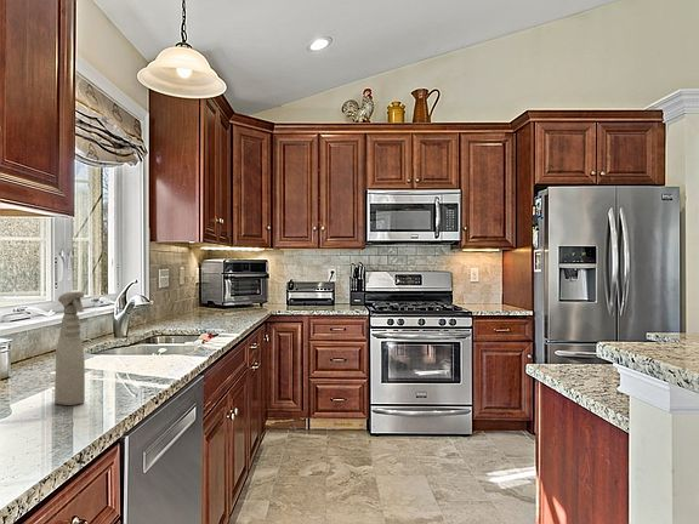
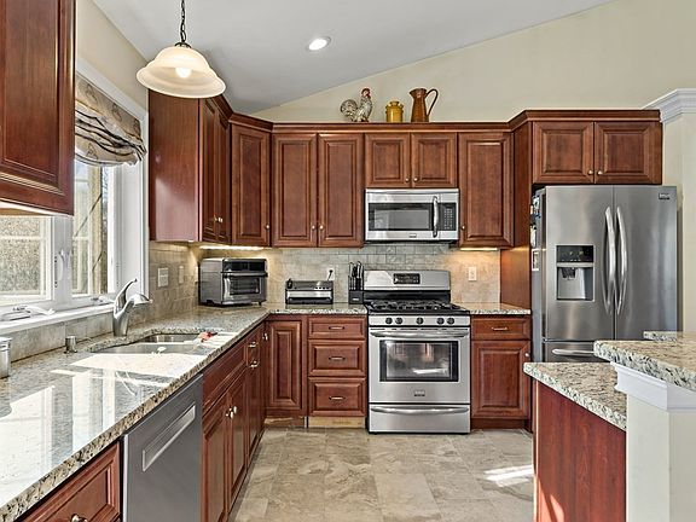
- spray bottle (69, 346)
